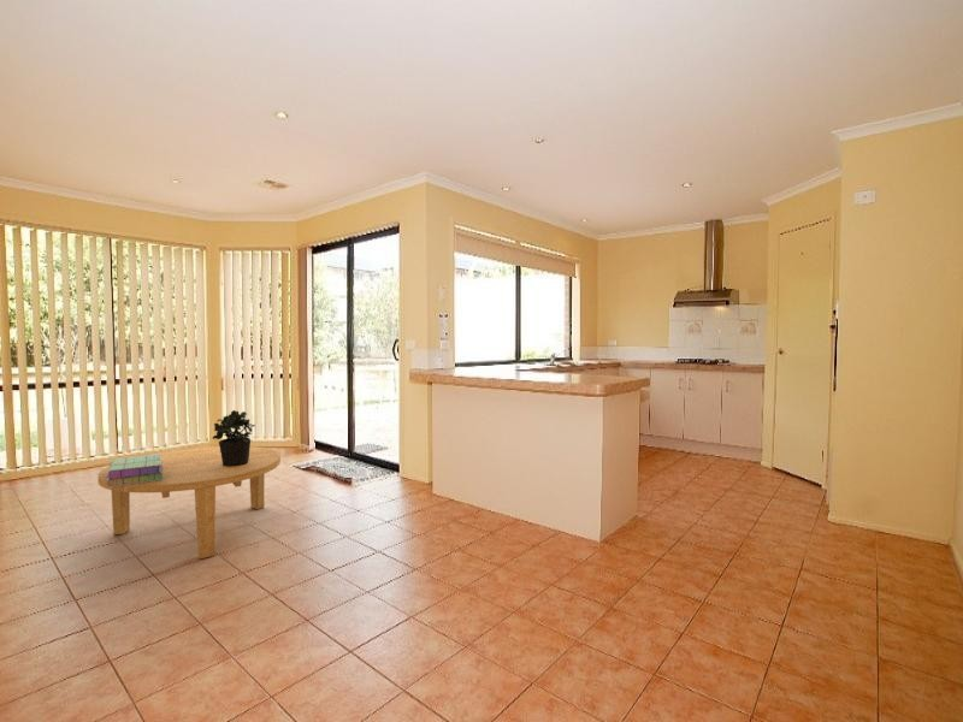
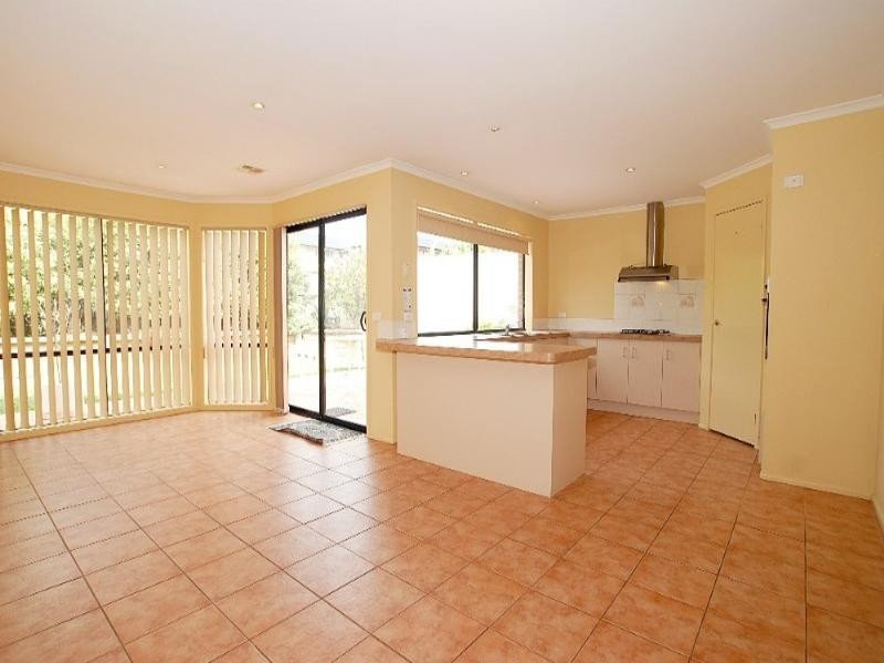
- coffee table (196, 496)
- stack of books (135, 468)
- potted plant (234, 436)
